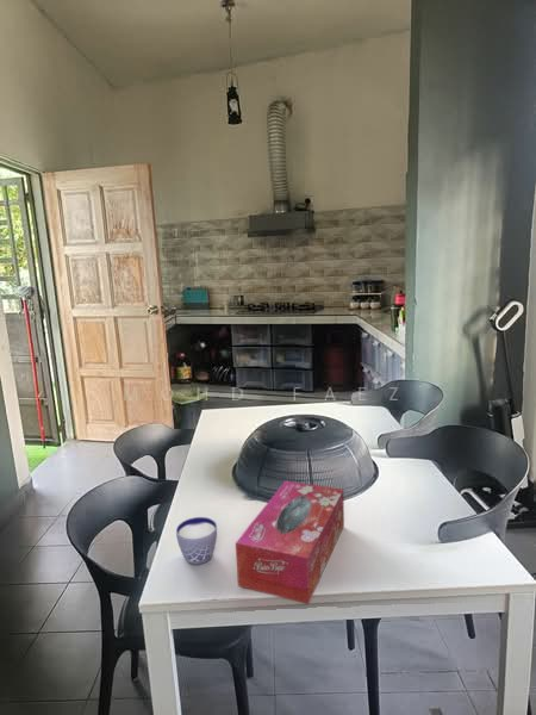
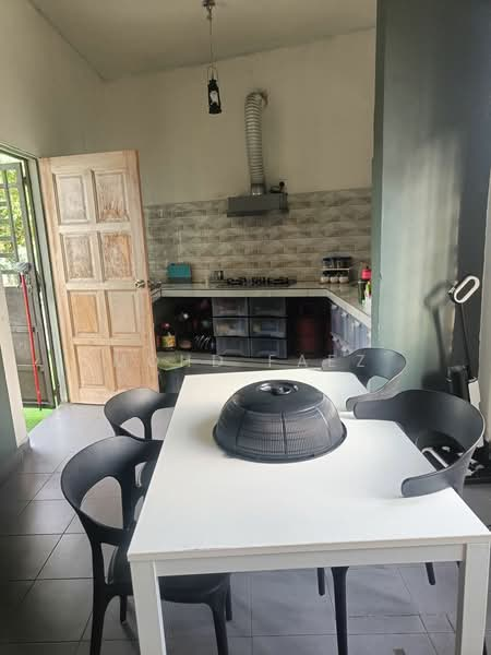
- tissue box (294, 533)
- cup (193, 540)
